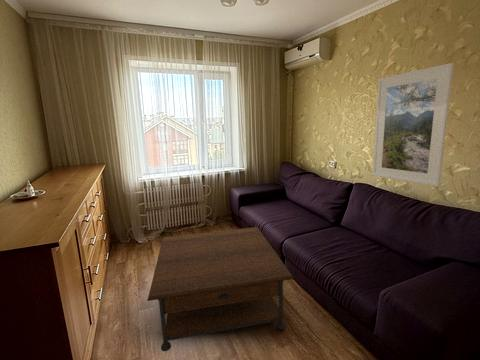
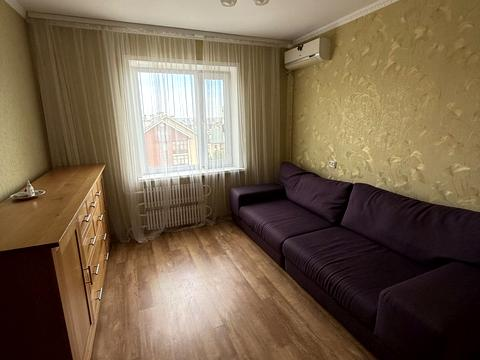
- coffee table (218, 276)
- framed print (406, 128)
